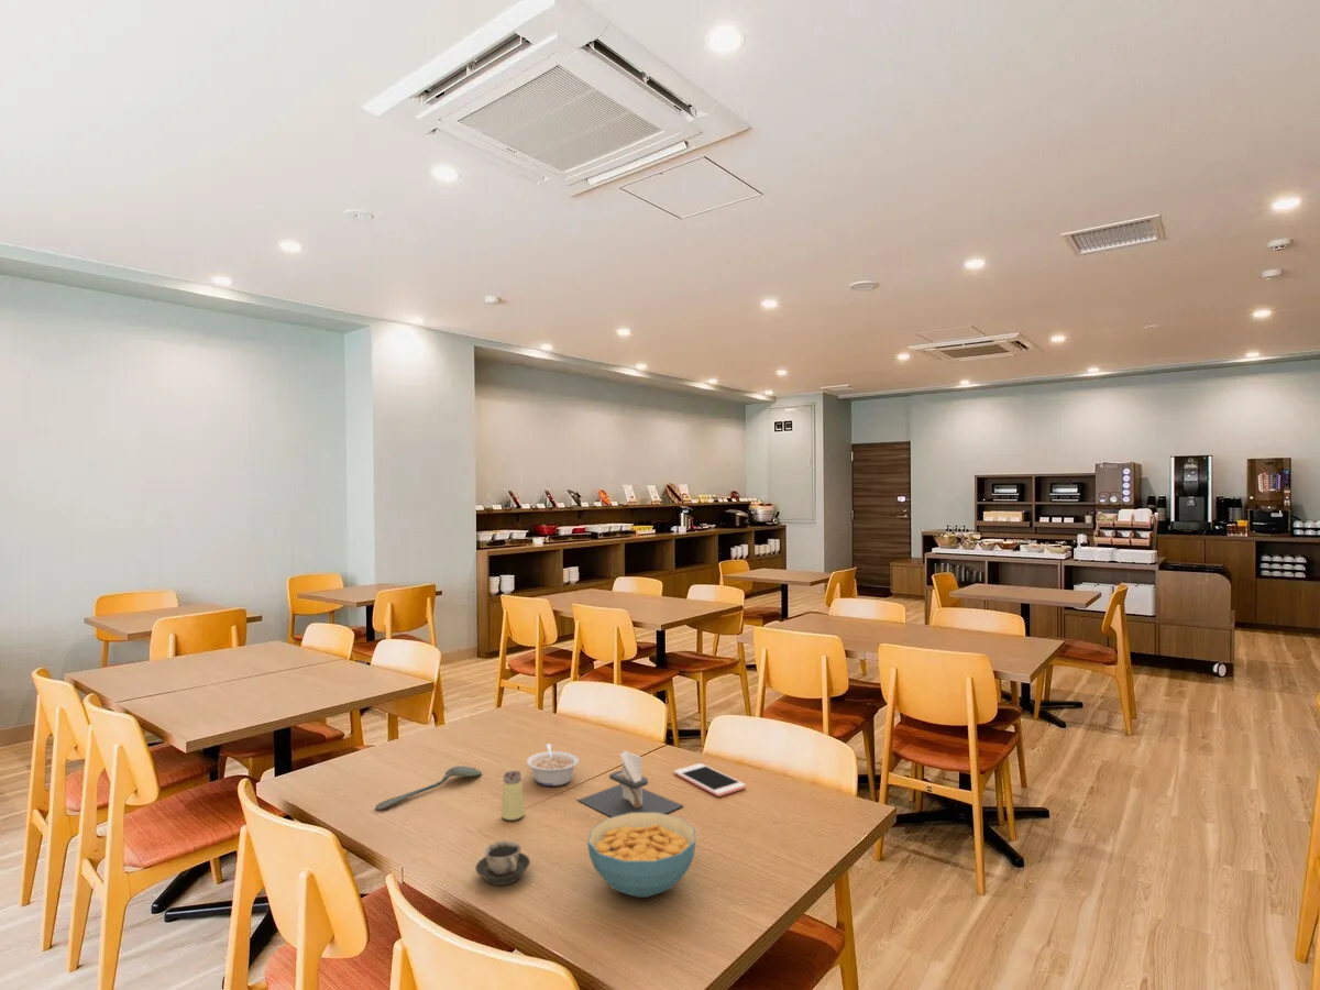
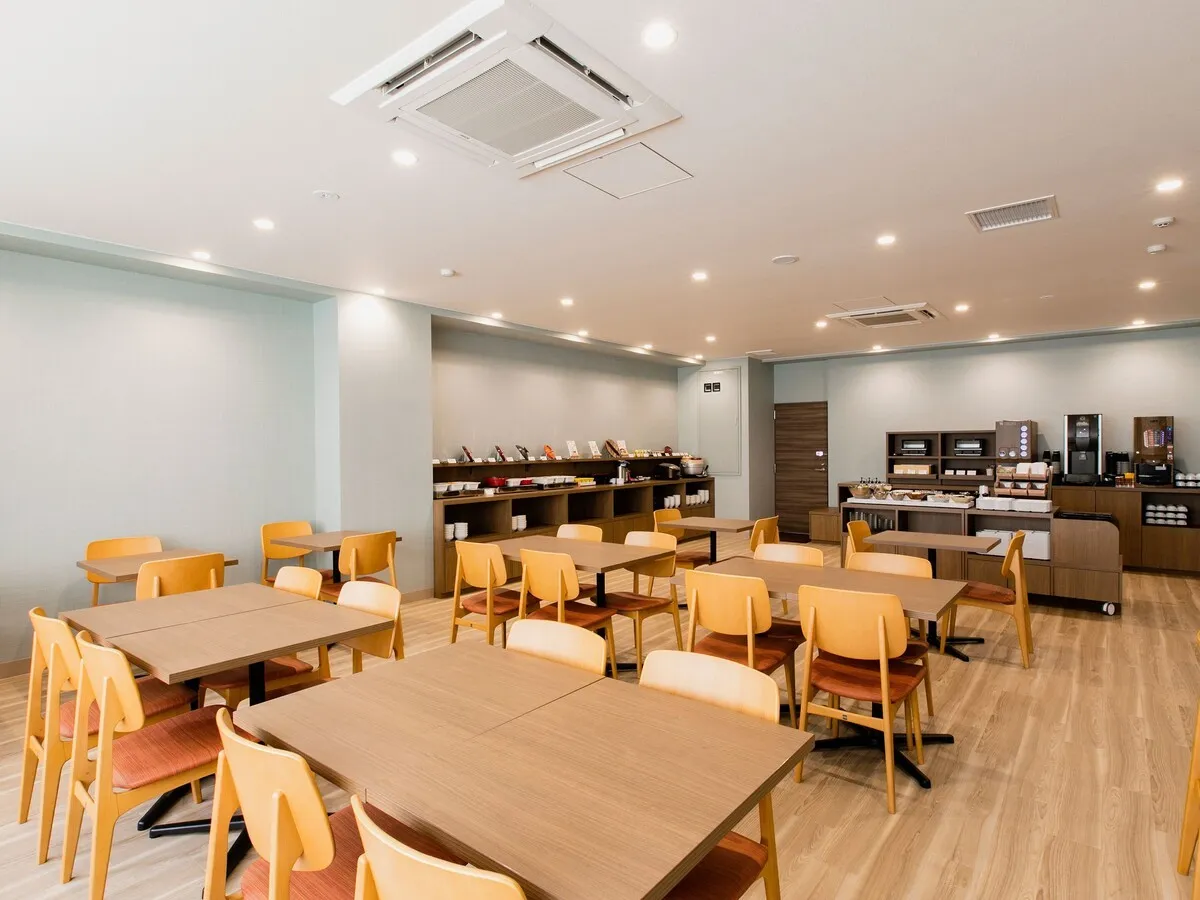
- cereal bowl (642, 861)
- cell phone (708, 779)
- cup (503, 862)
- spoon (432, 784)
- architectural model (629, 779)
- saltshaker (513, 794)
- legume (551, 767)
